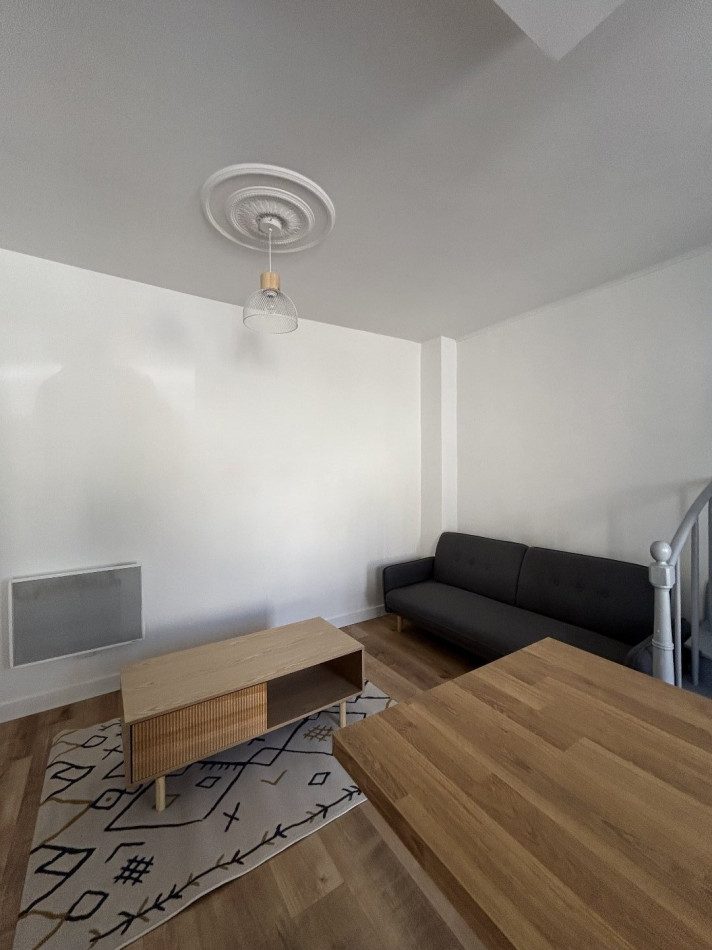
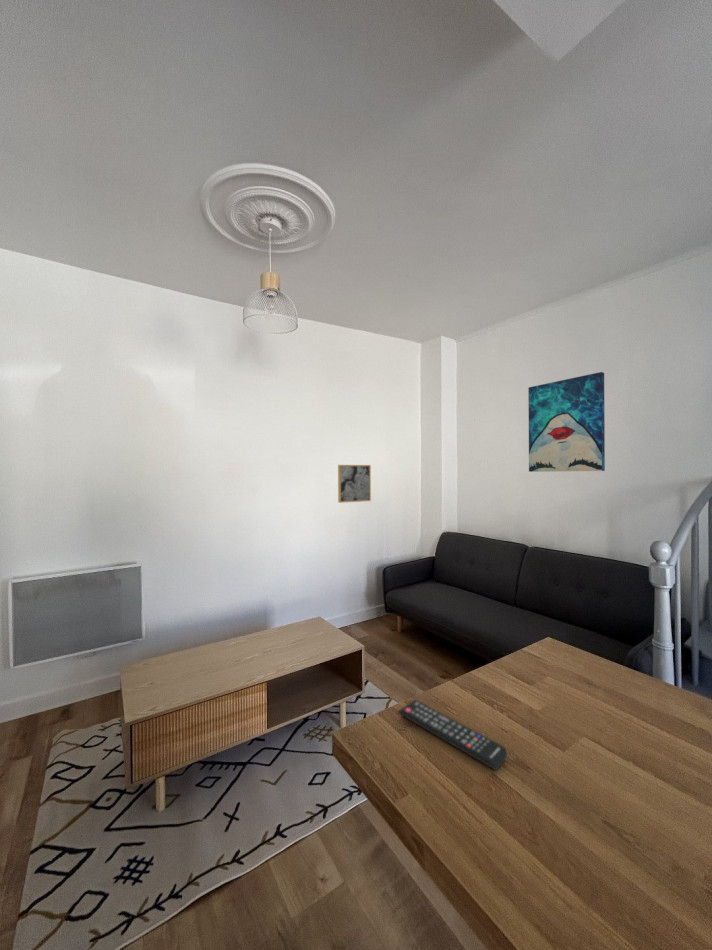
+ remote control (448, 731)
+ wall art (563, 425)
+ wall art (354, 483)
